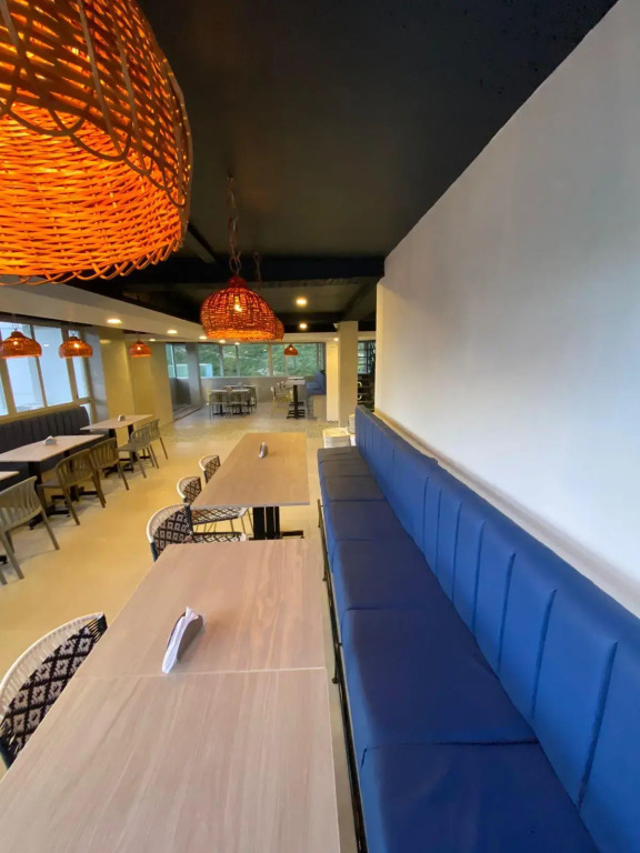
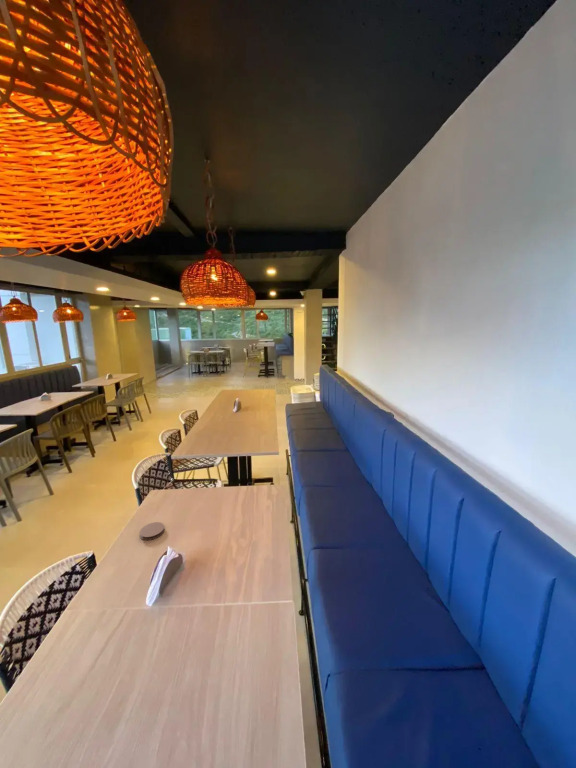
+ coaster (152, 530)
